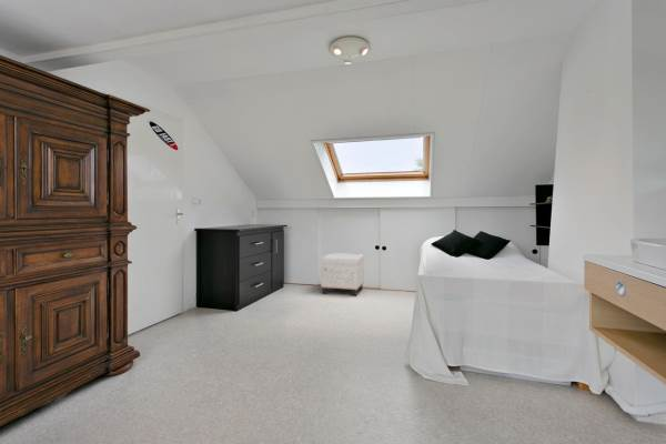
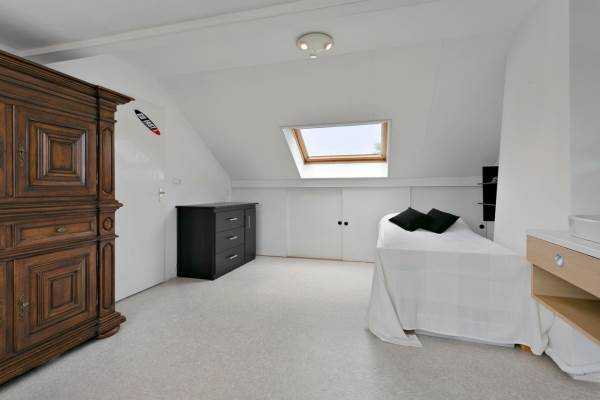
- ottoman (343, 272)
